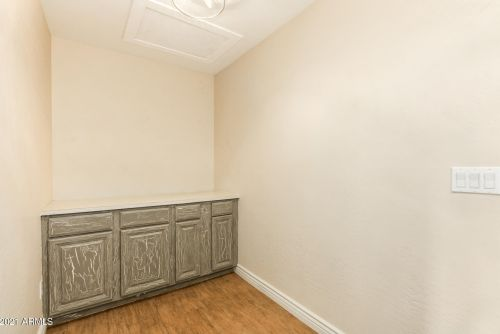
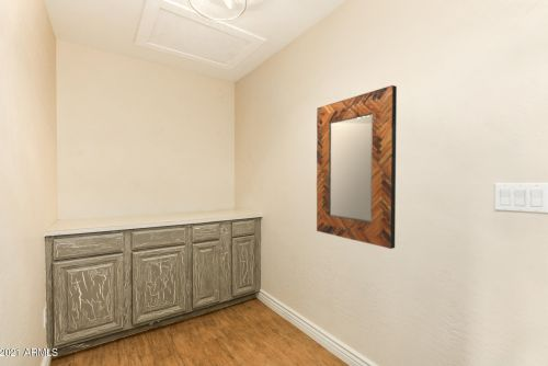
+ home mirror (351, 169)
